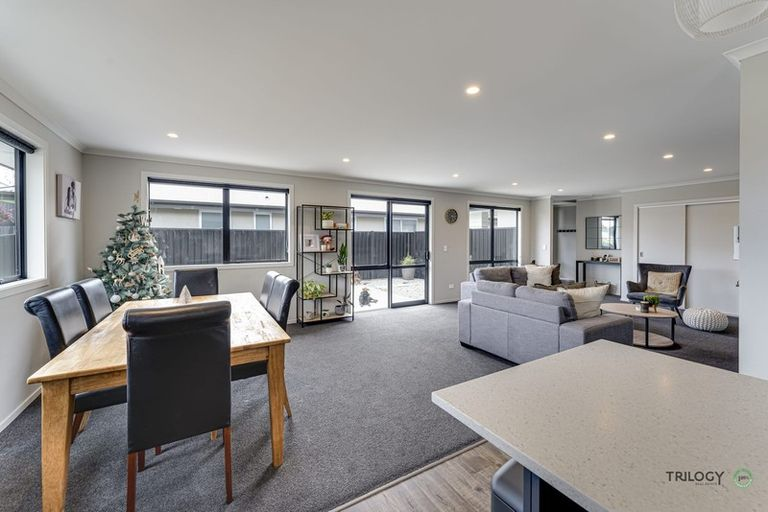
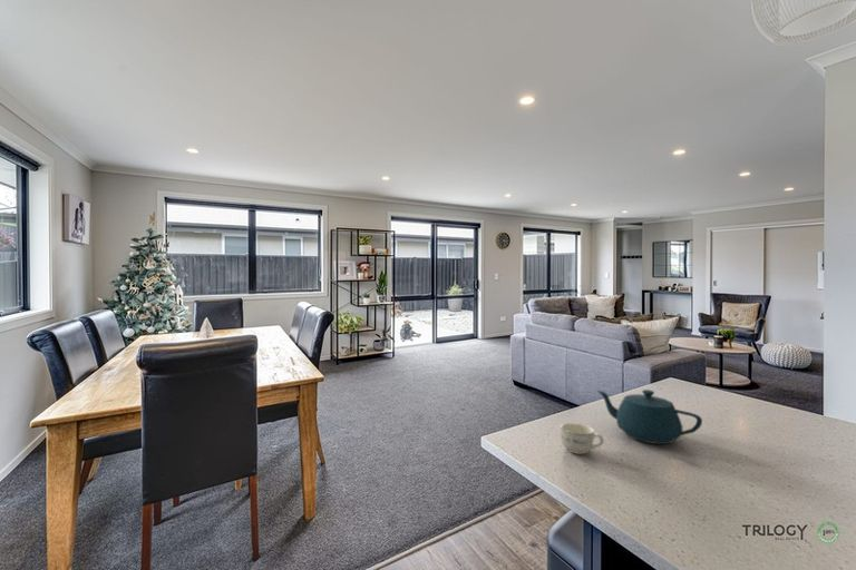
+ teapot (644, 412)
+ cup (581, 440)
